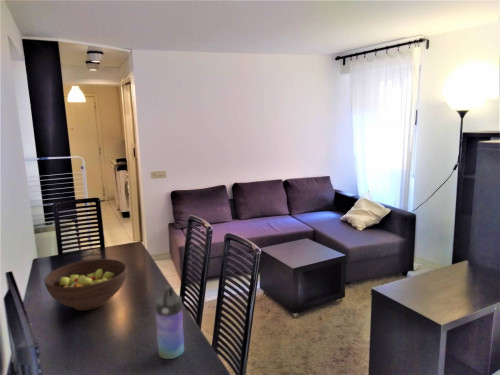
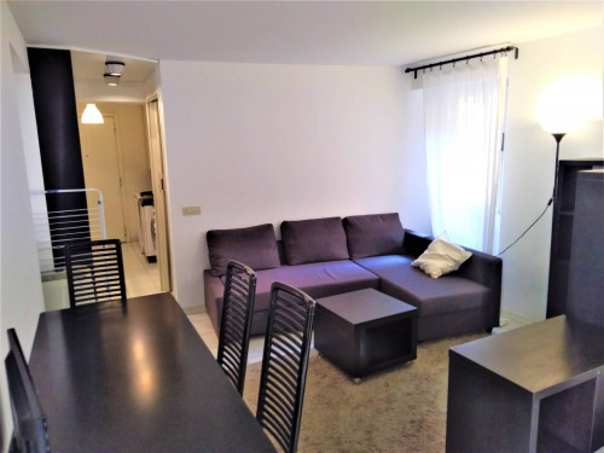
- water bottle (169, 319)
- fruit bowl (88, 288)
